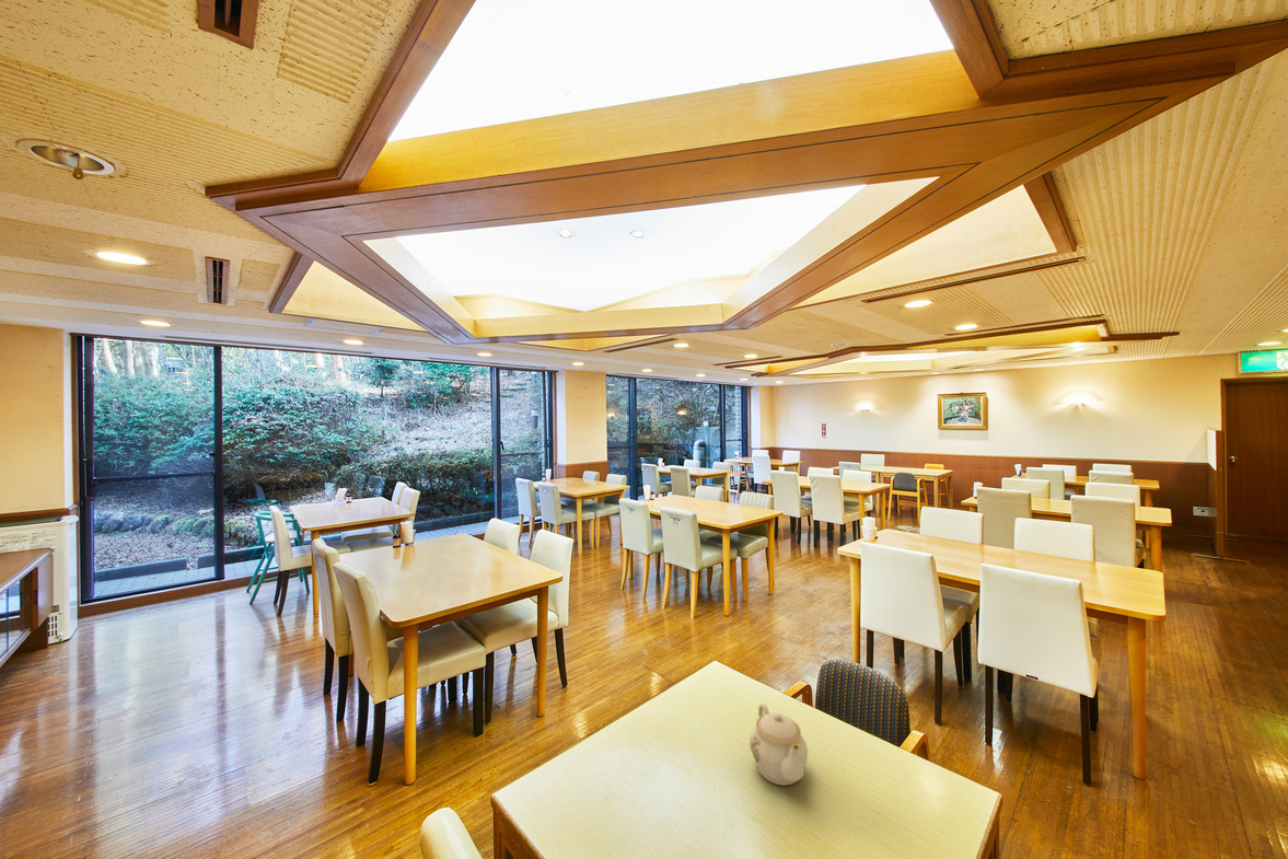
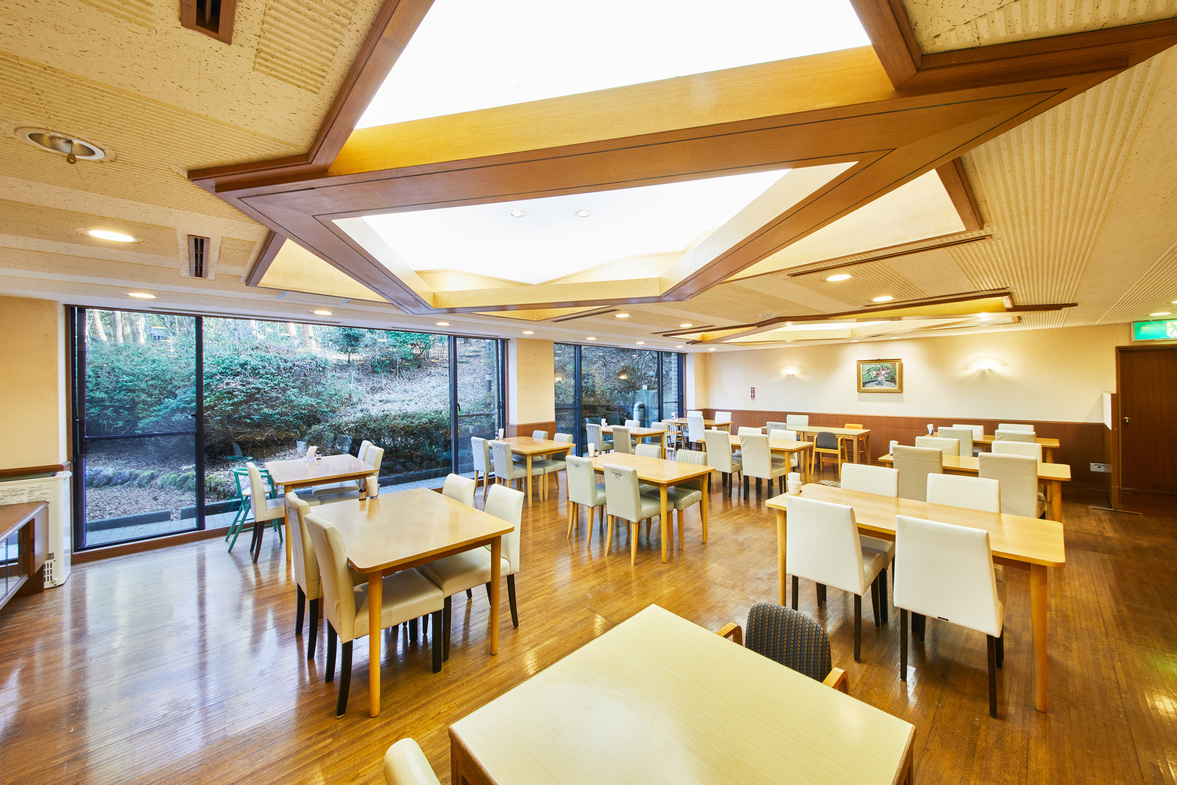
- teapot (777, 740)
